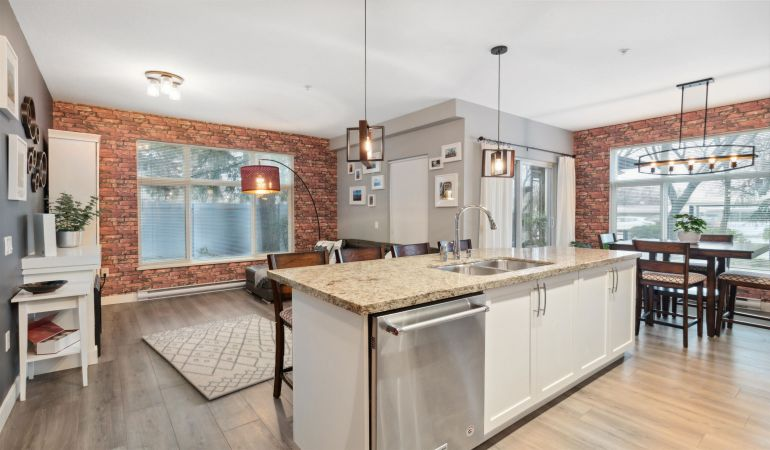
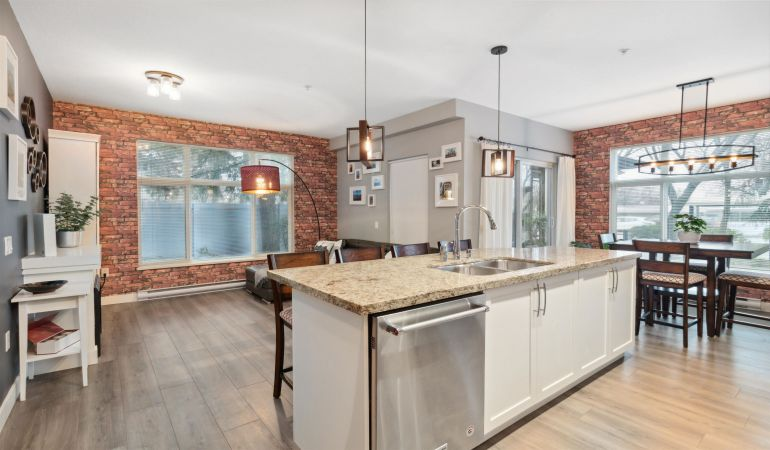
- rug (238, 343)
